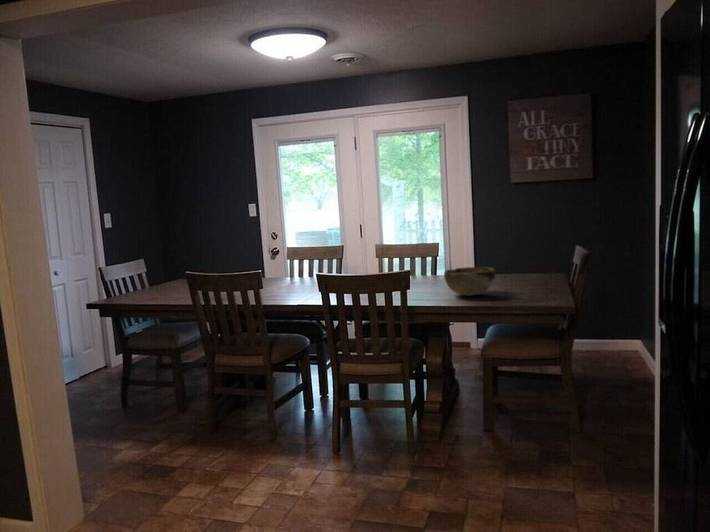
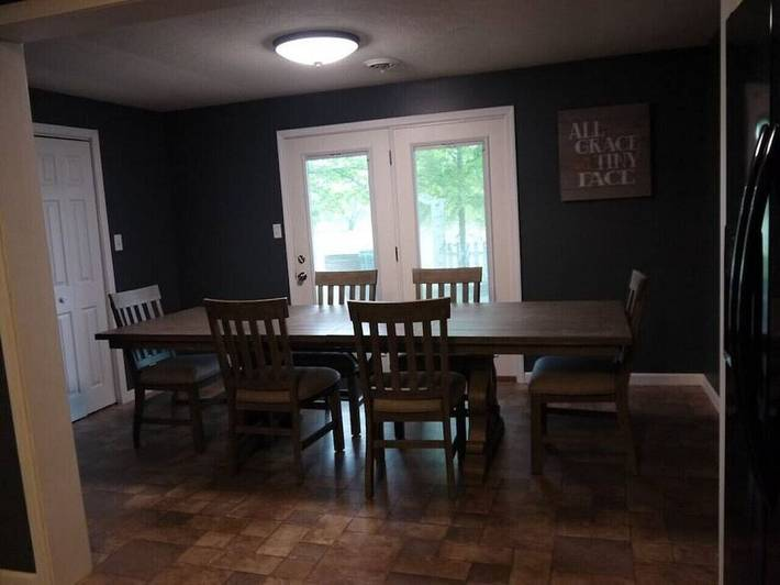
- decorative bowl (469, 282)
